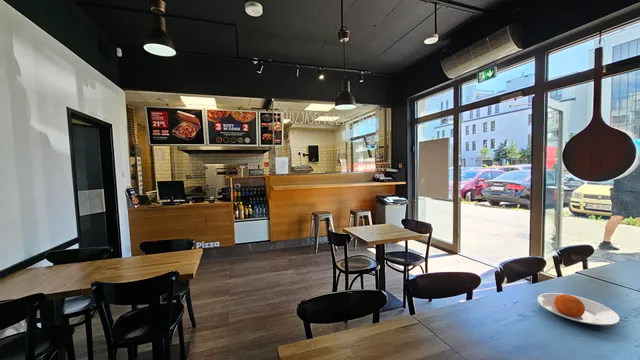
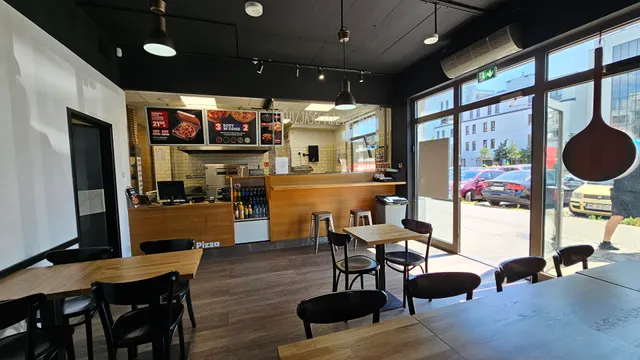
- plate (575, 305)
